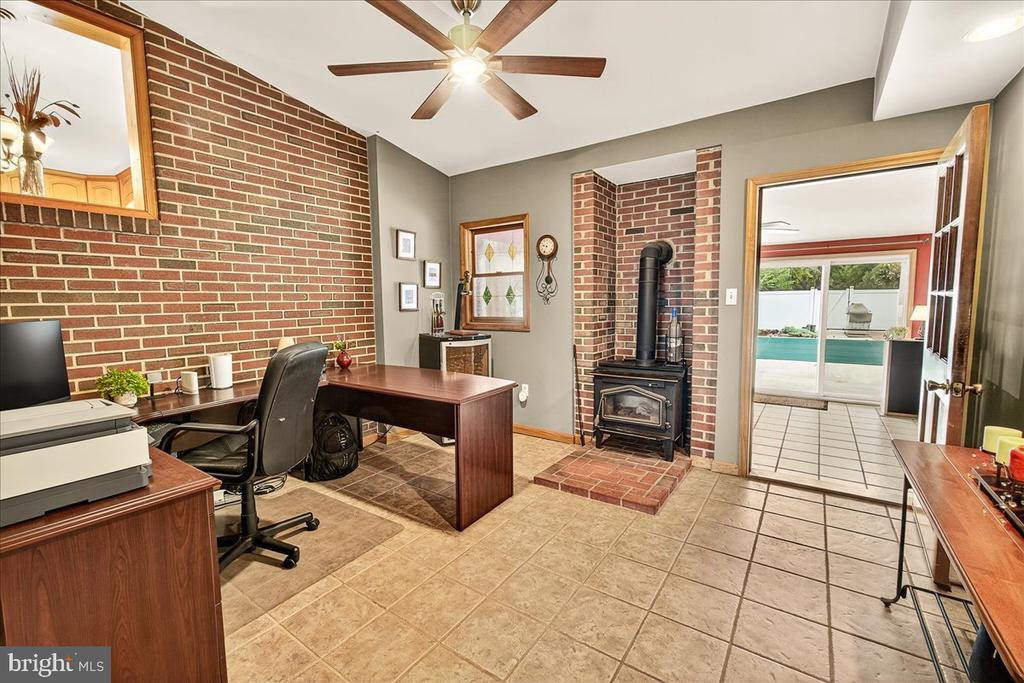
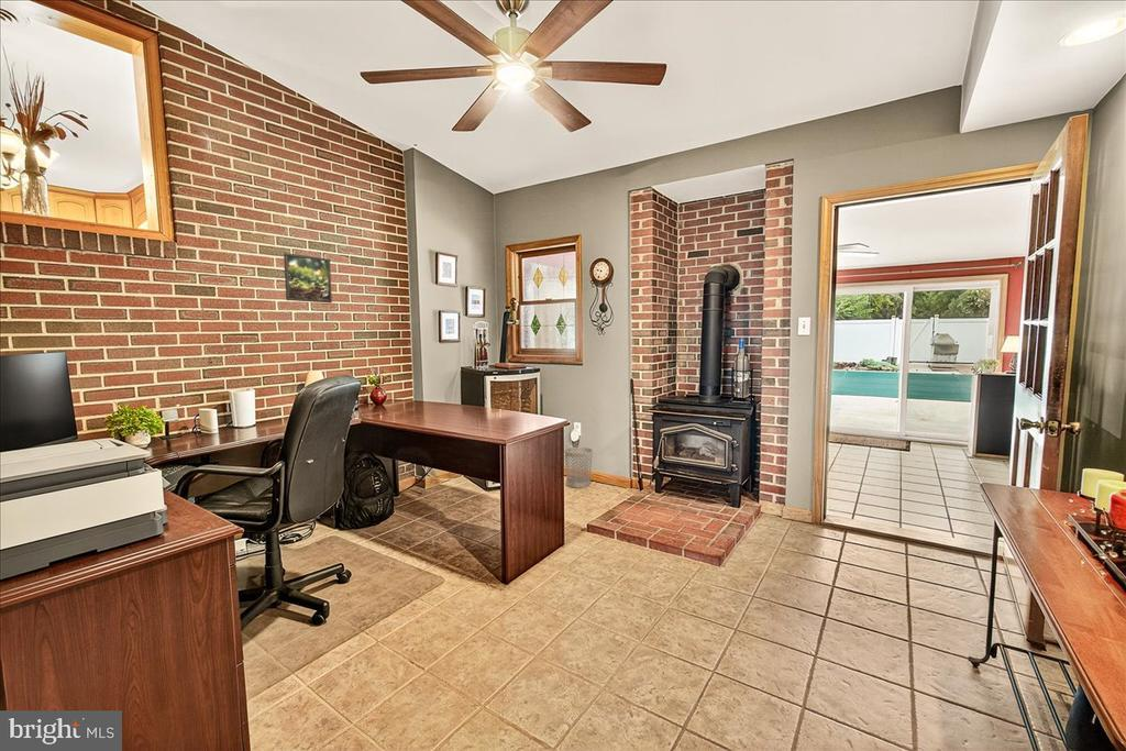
+ wastebasket (578, 467)
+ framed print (308, 278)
